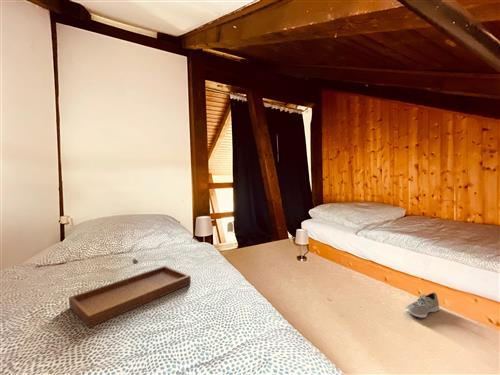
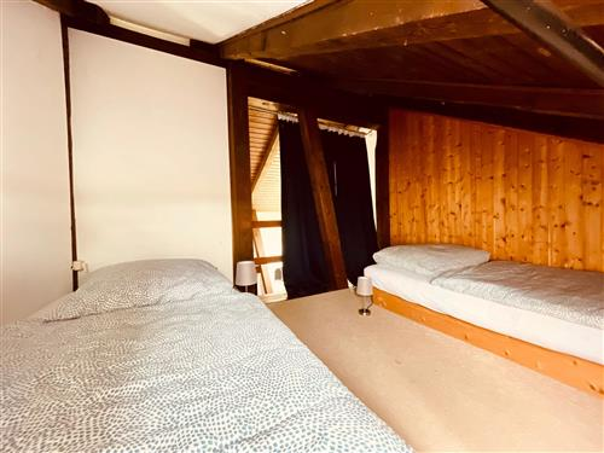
- sneaker (421, 302)
- tray (134, 278)
